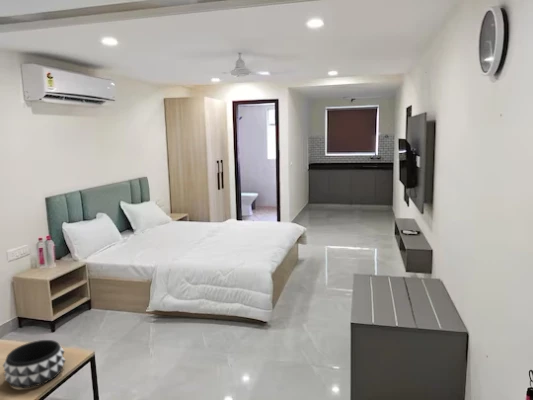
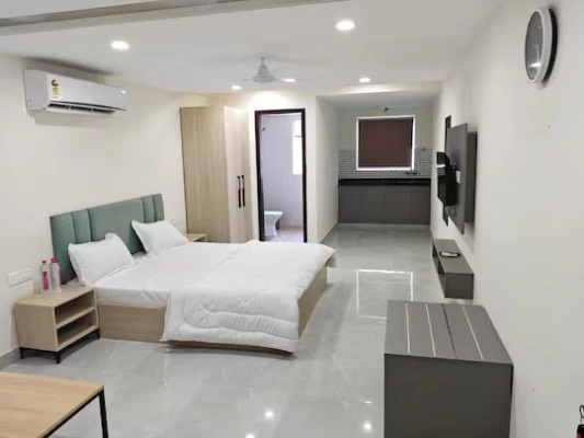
- decorative bowl (35, 362)
